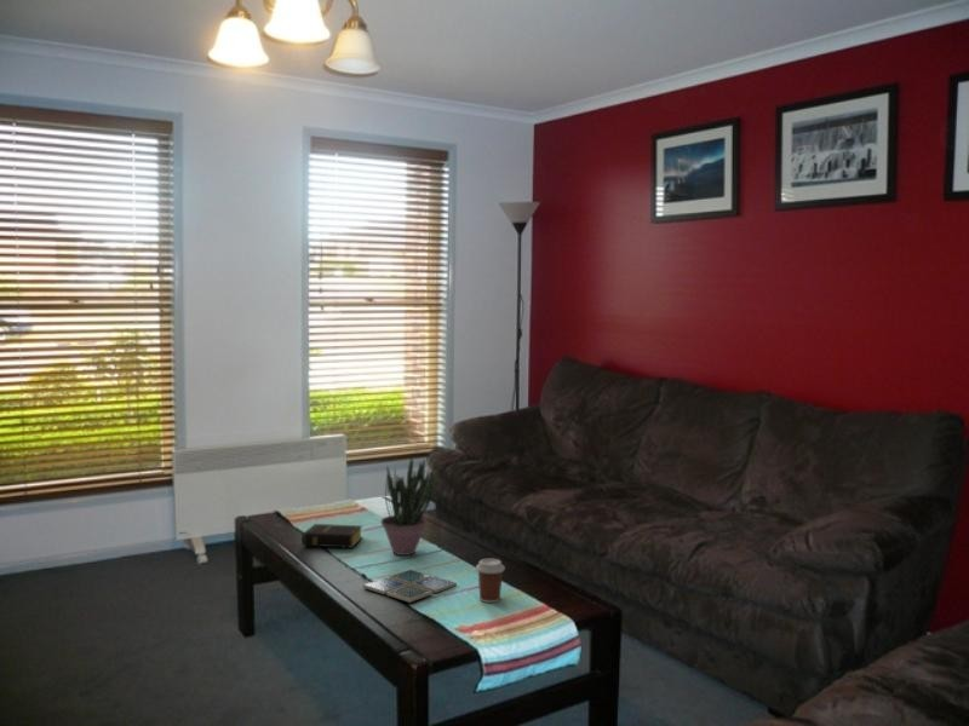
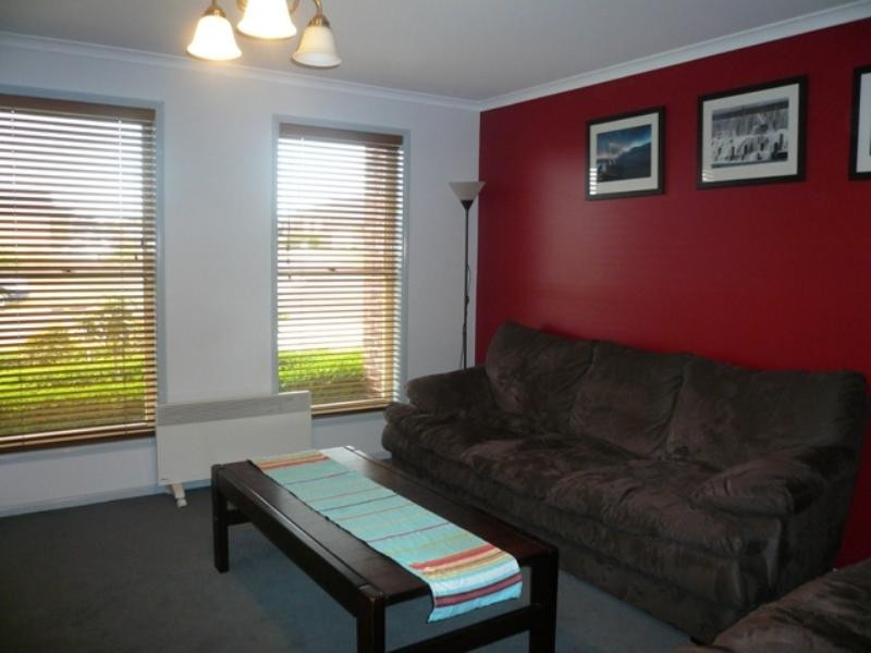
- drink coaster (409, 584)
- potted plant (408, 503)
- book (334, 536)
- coffee cup (489, 580)
